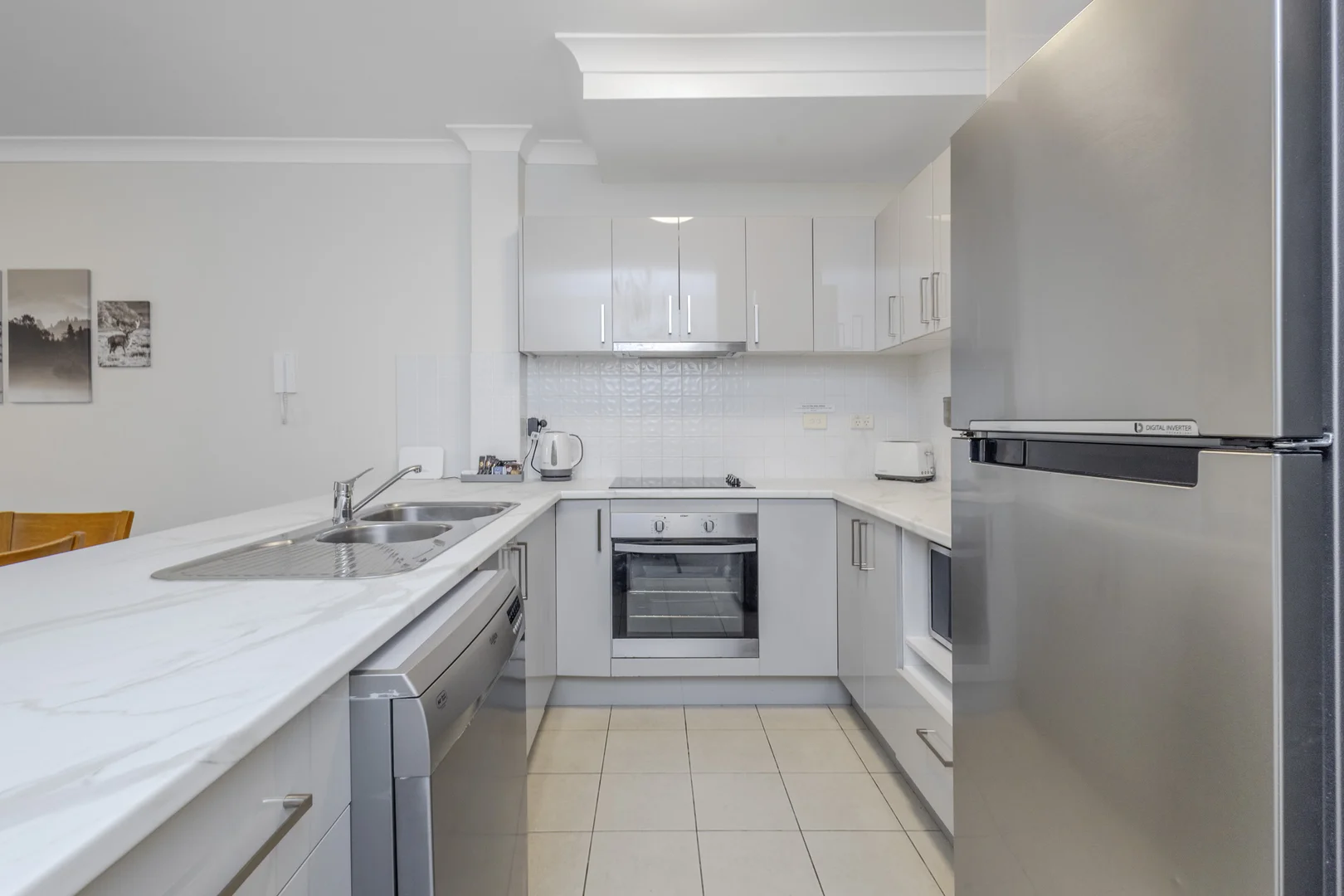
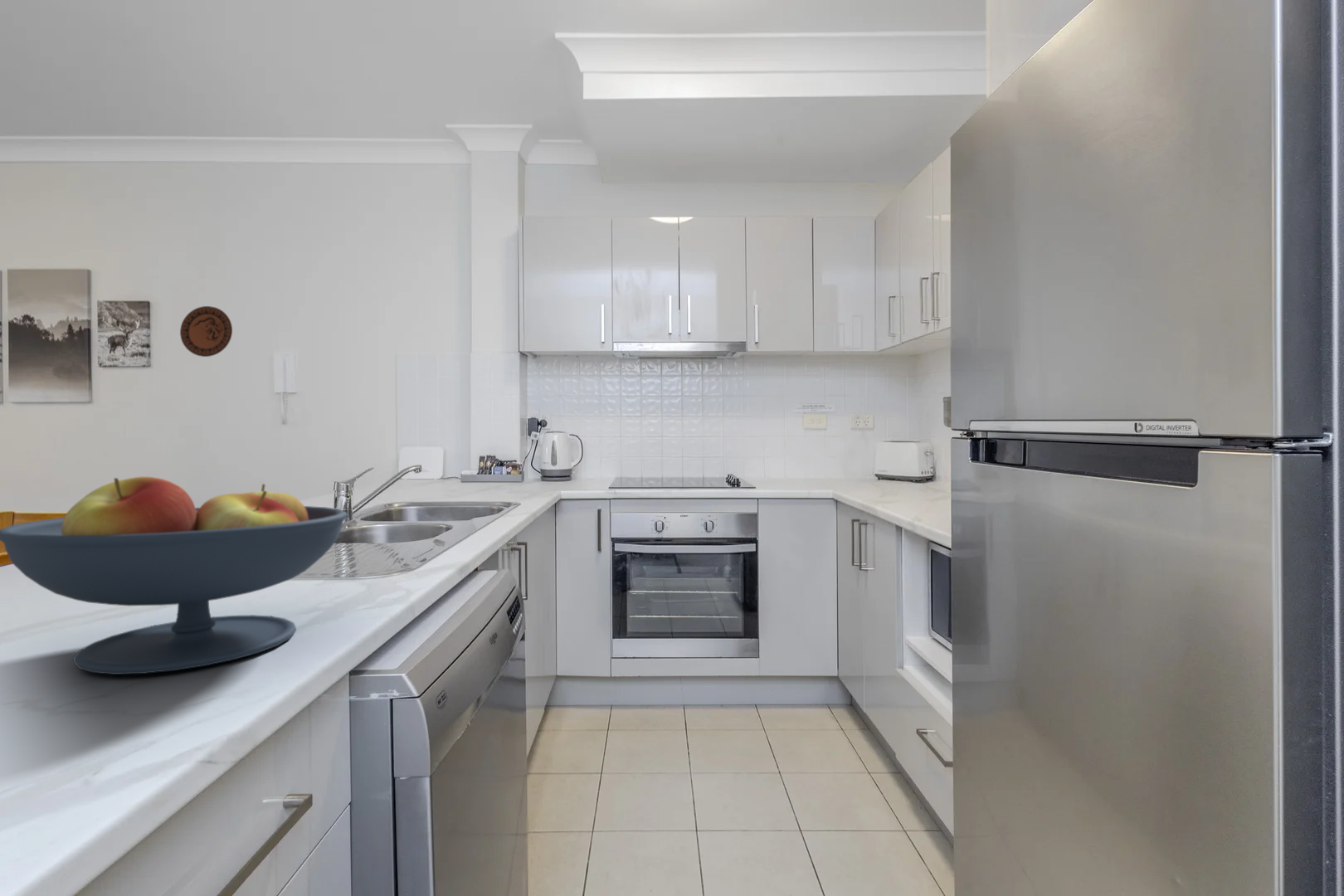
+ fruit bowl (193, 558)
+ decorative plate (207, 331)
